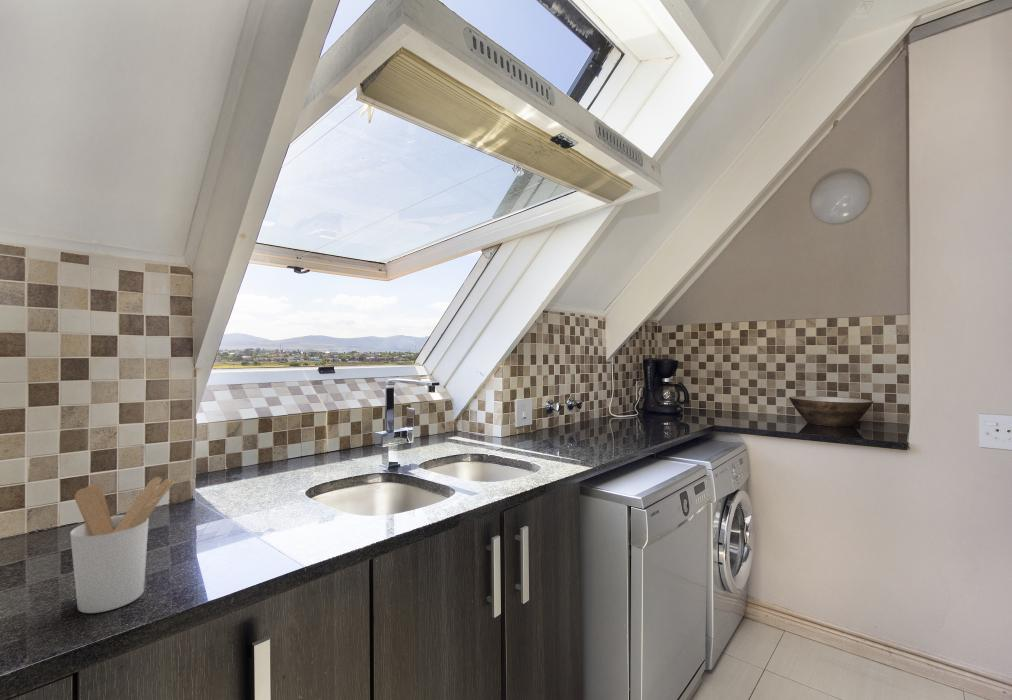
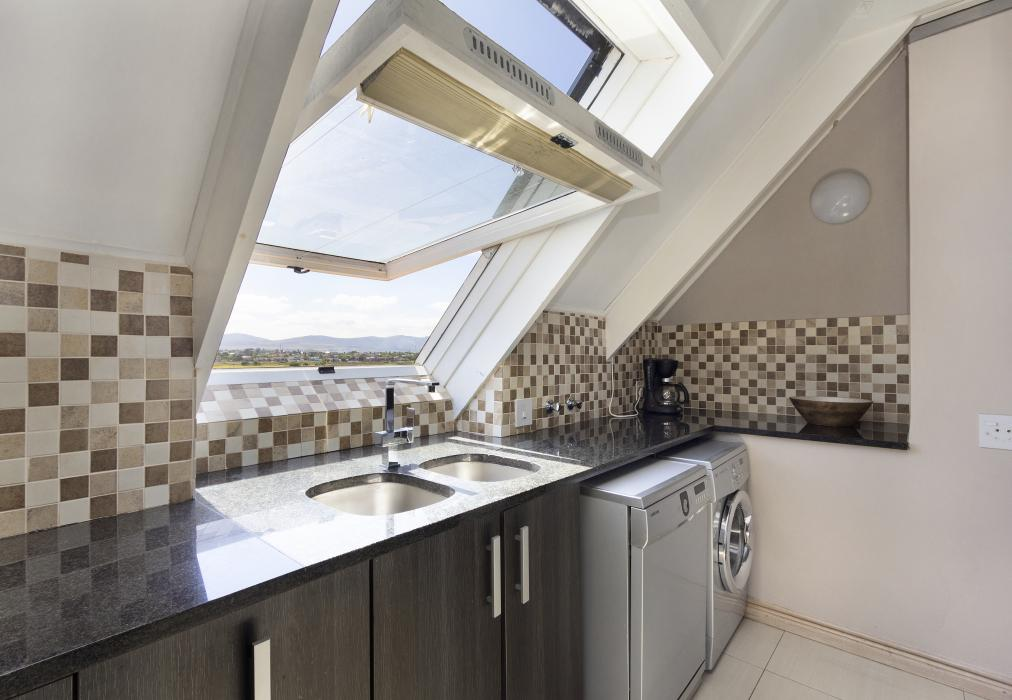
- utensil holder (127, 537)
